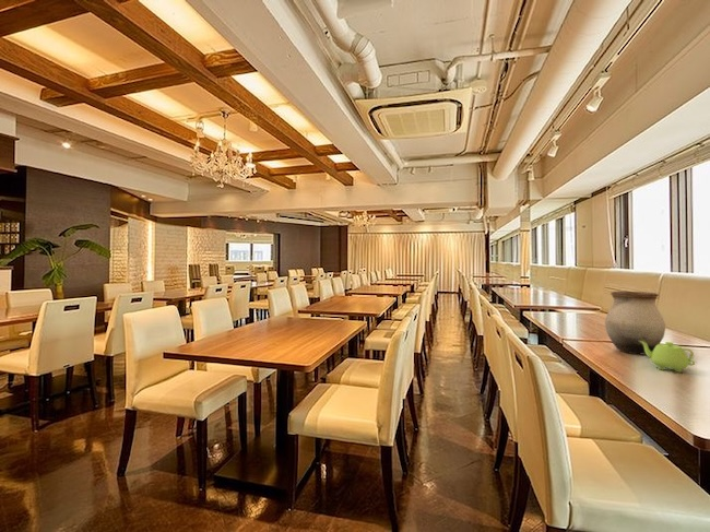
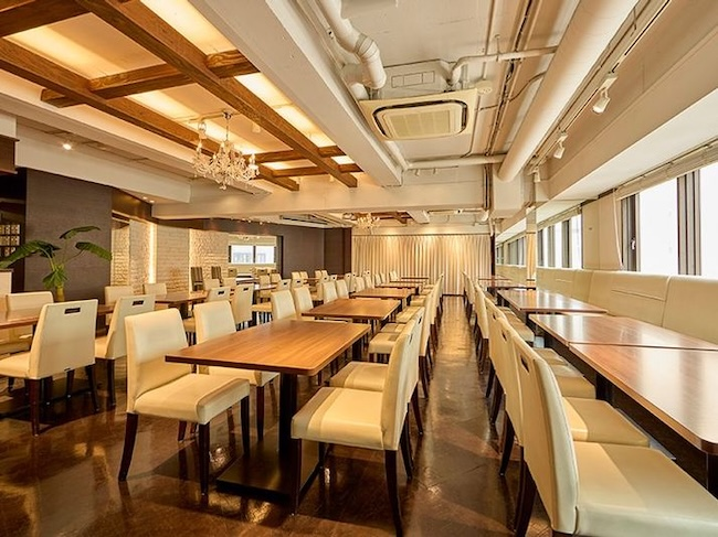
- vase (634, 321)
- teapot (665, 355)
